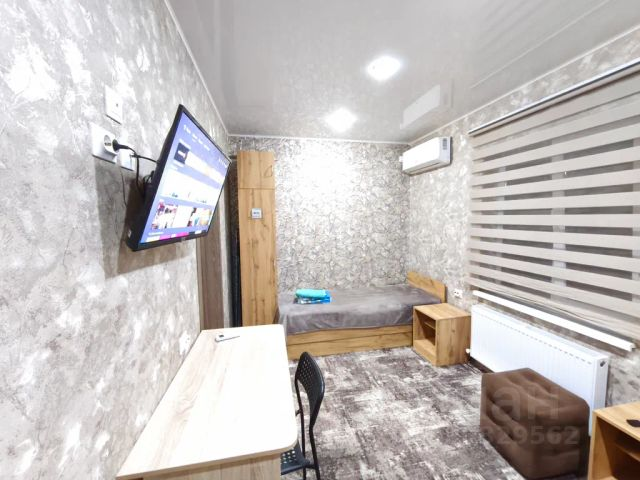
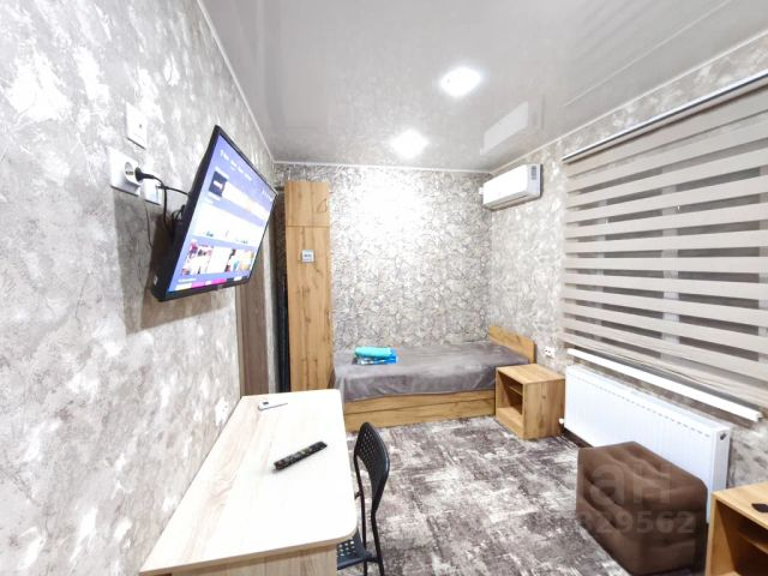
+ remote control (301, 454)
